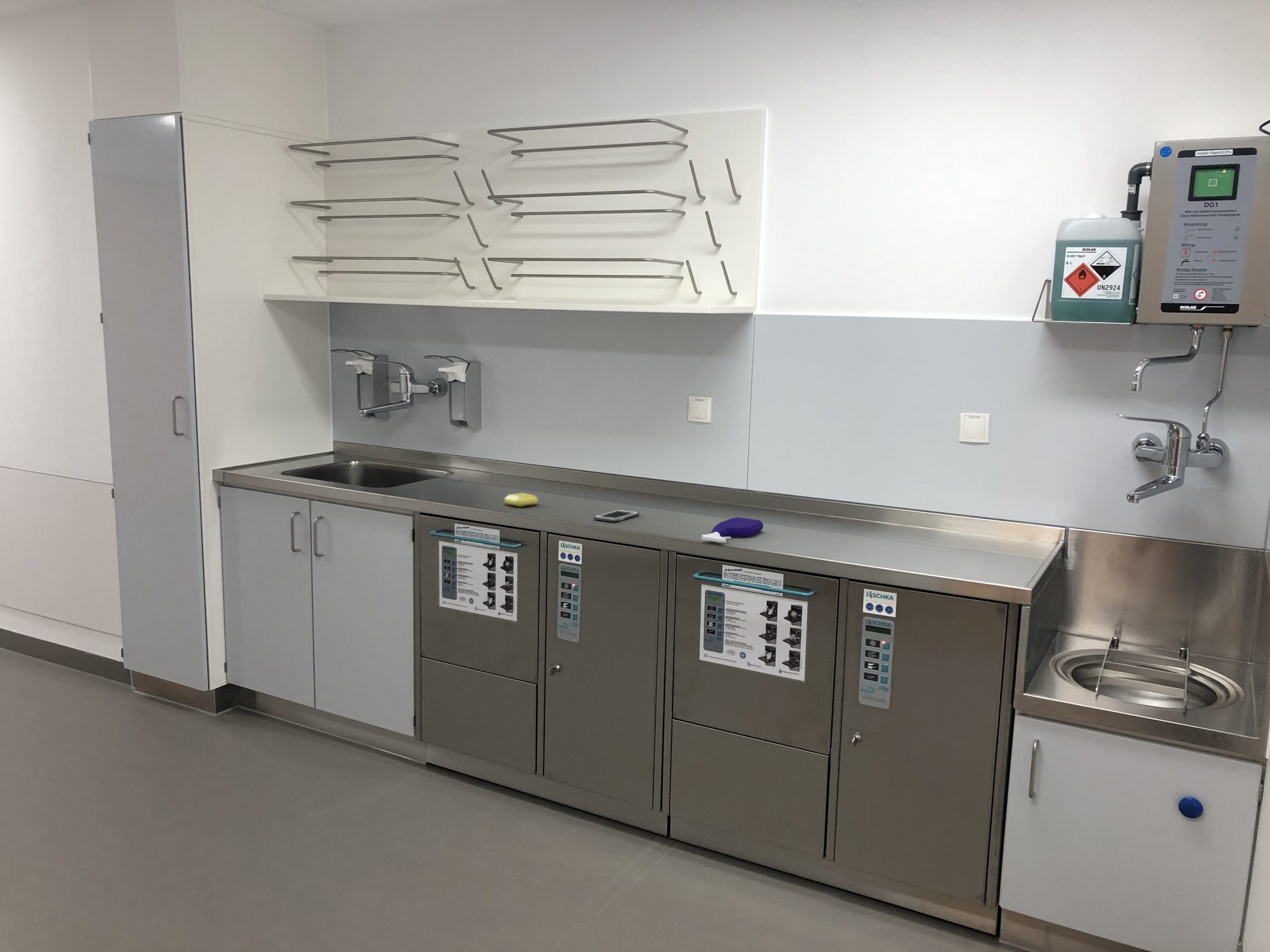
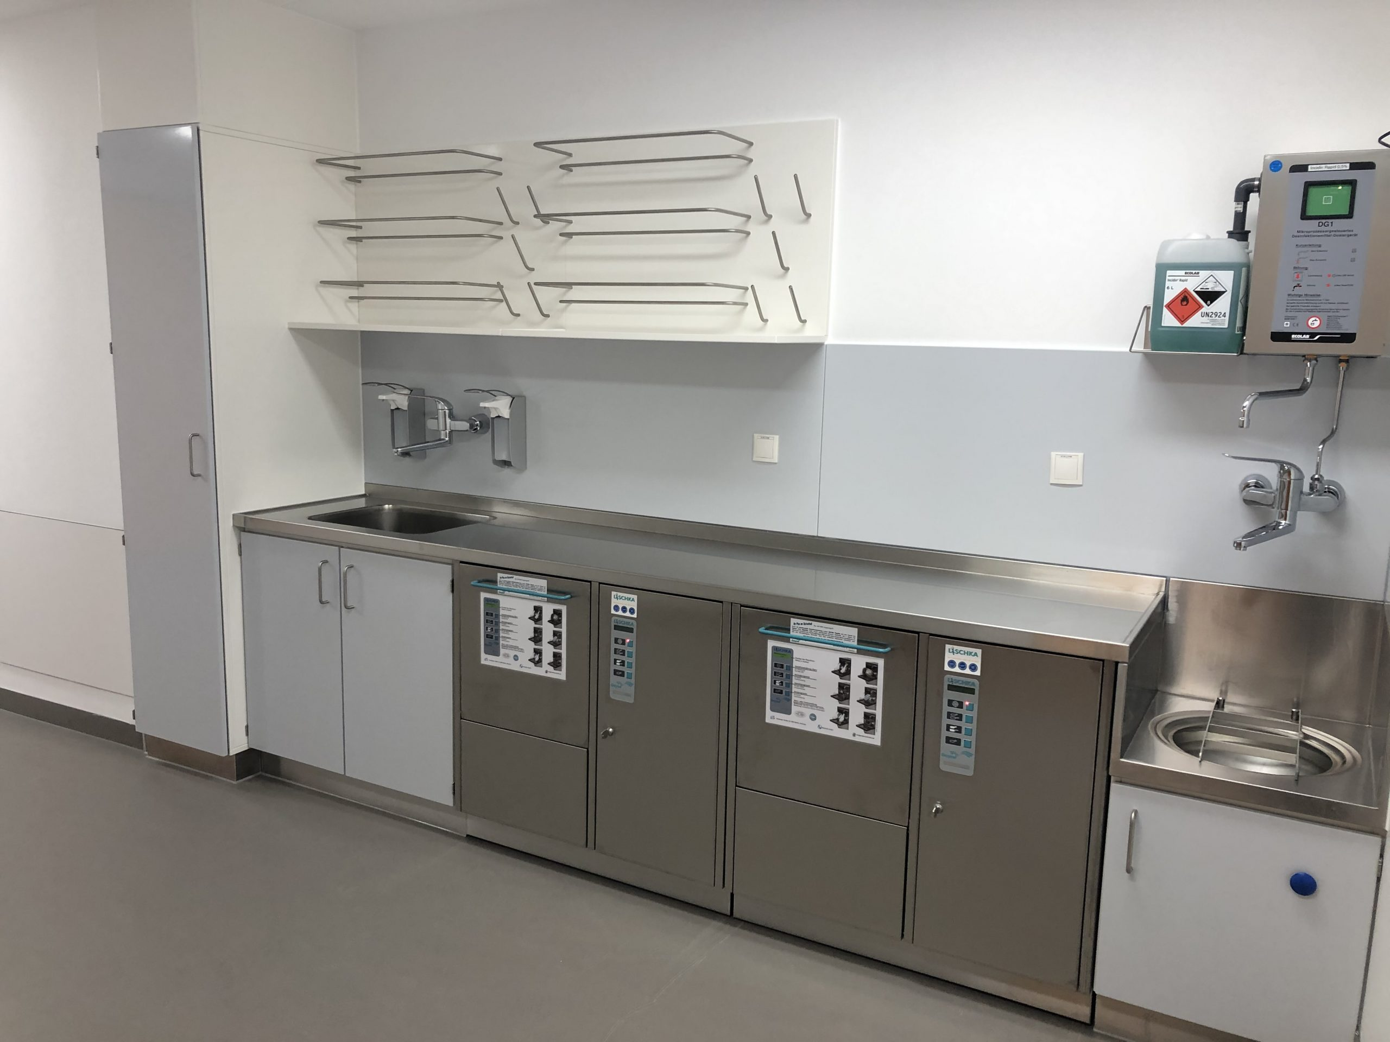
- soap bar (521, 499)
- spray bottle (730, 531)
- cell phone (617, 516)
